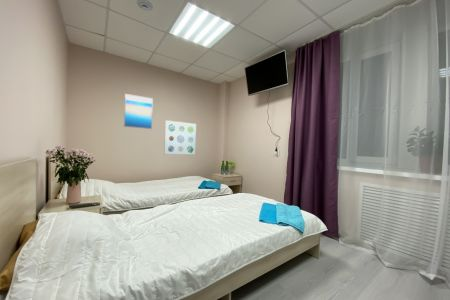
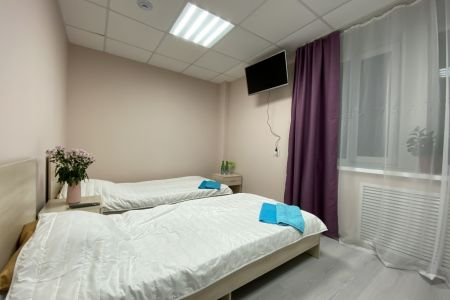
- wall art (181, 138)
- wall art (138, 112)
